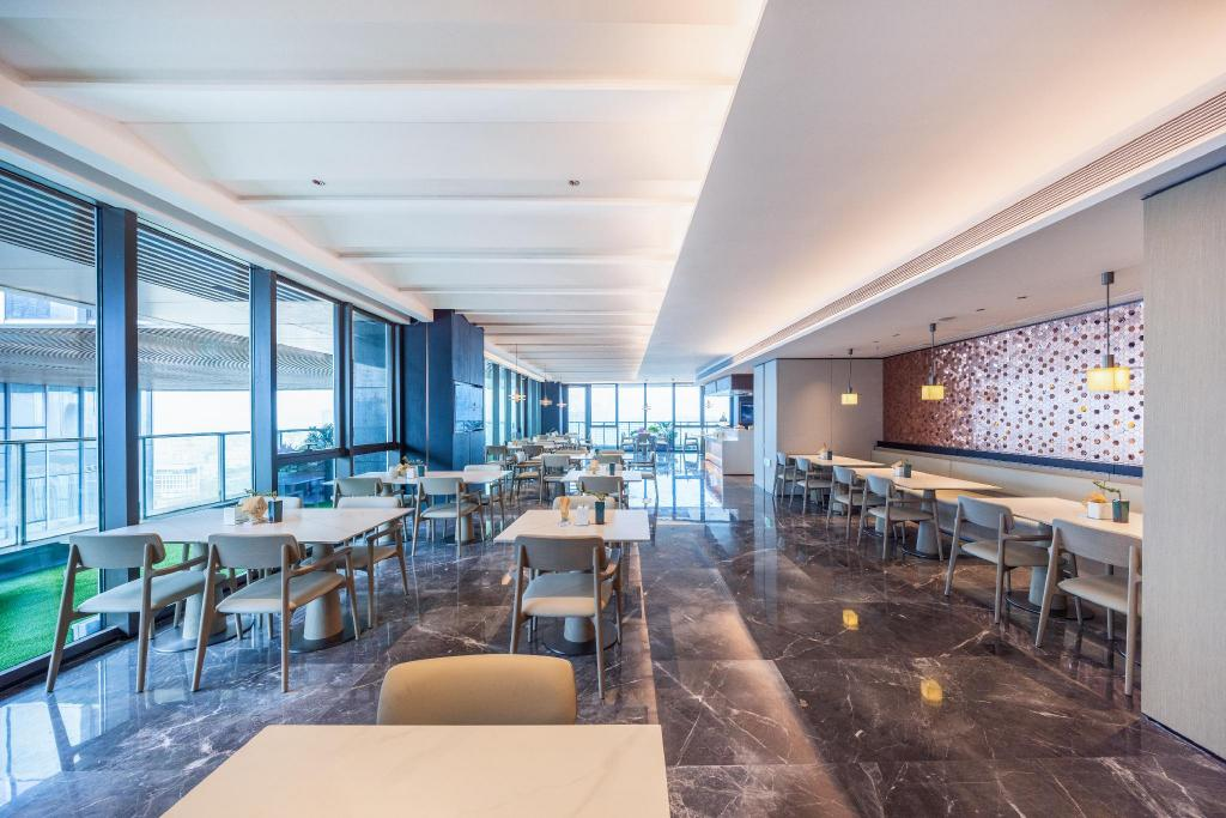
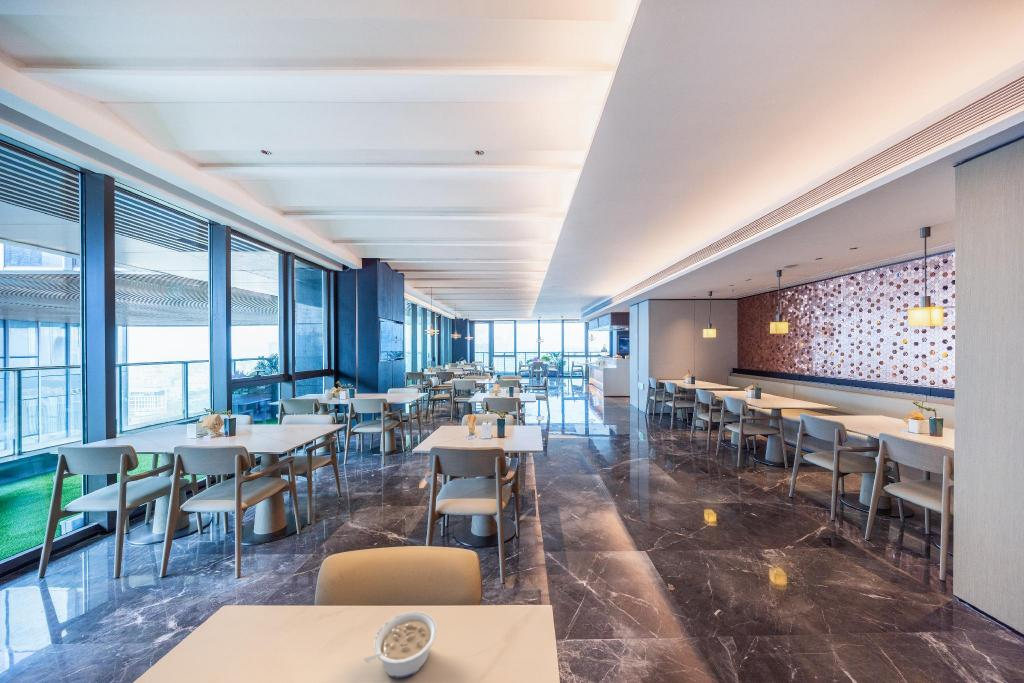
+ legume (405, 646)
